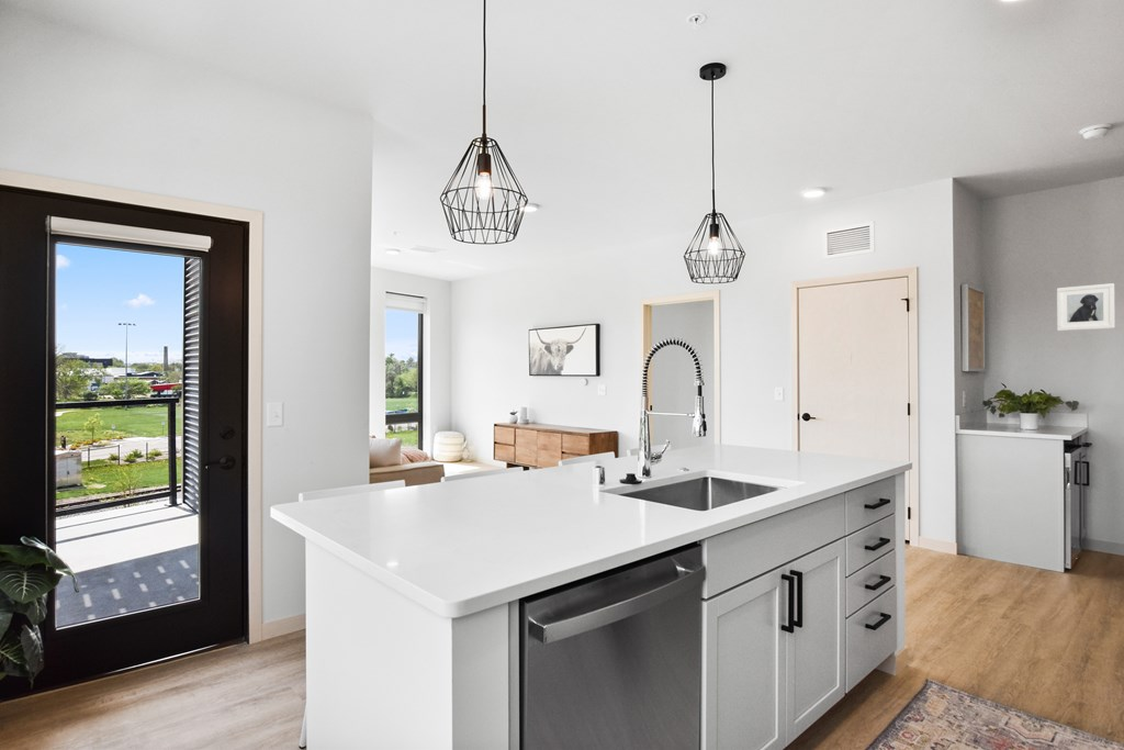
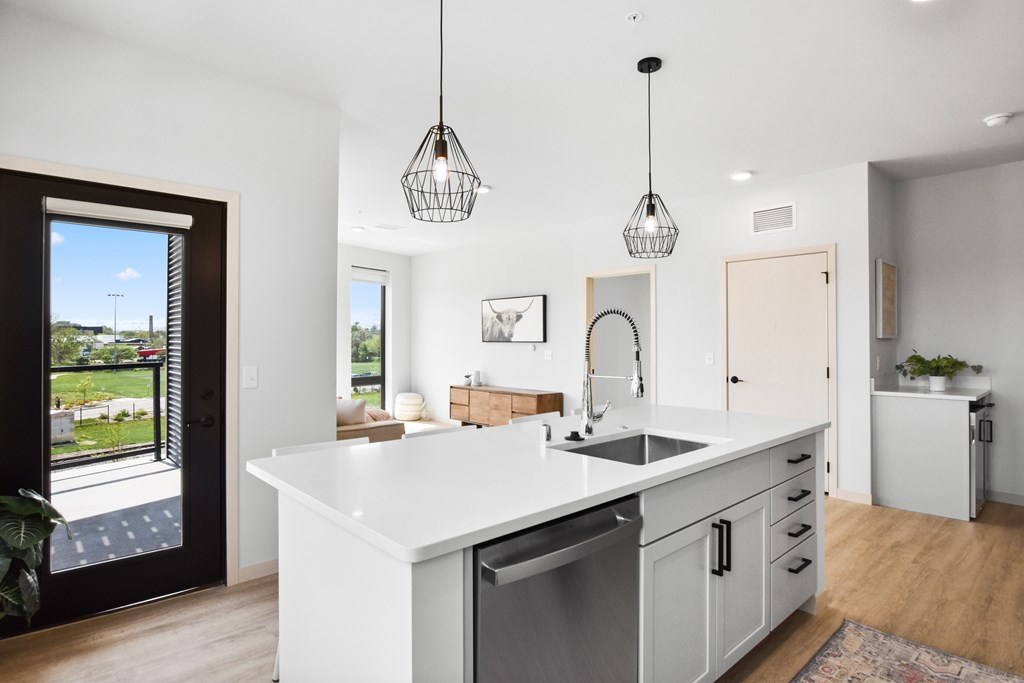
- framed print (1084, 307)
